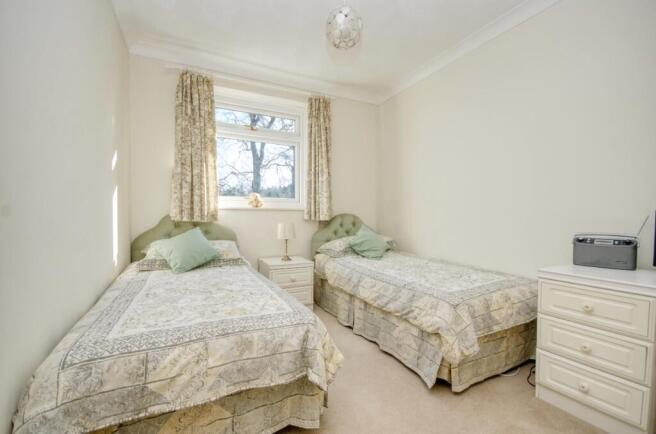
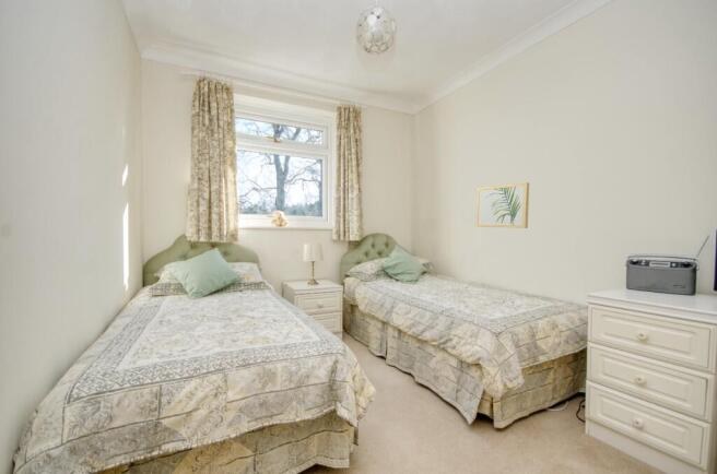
+ wall art (501, 206)
